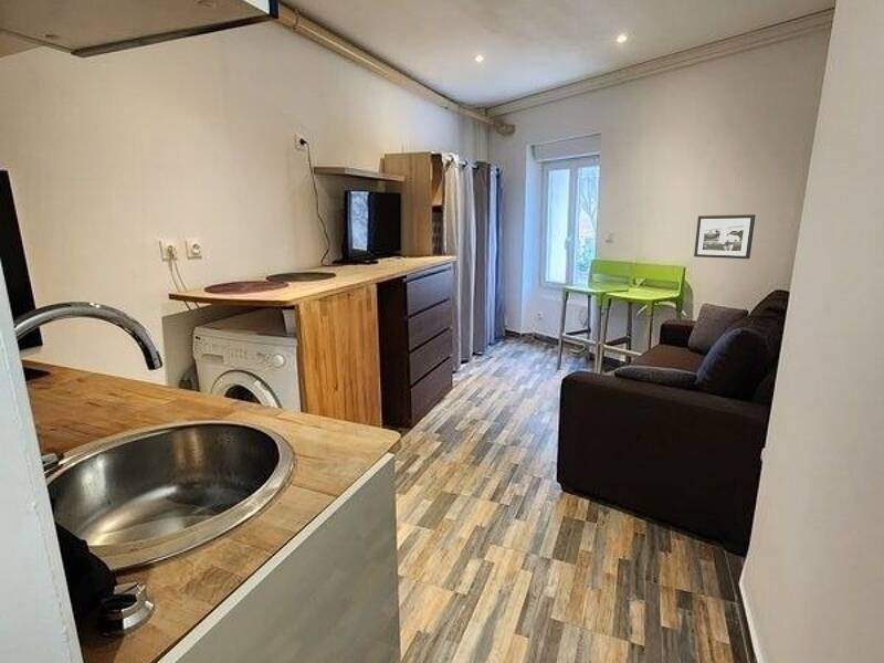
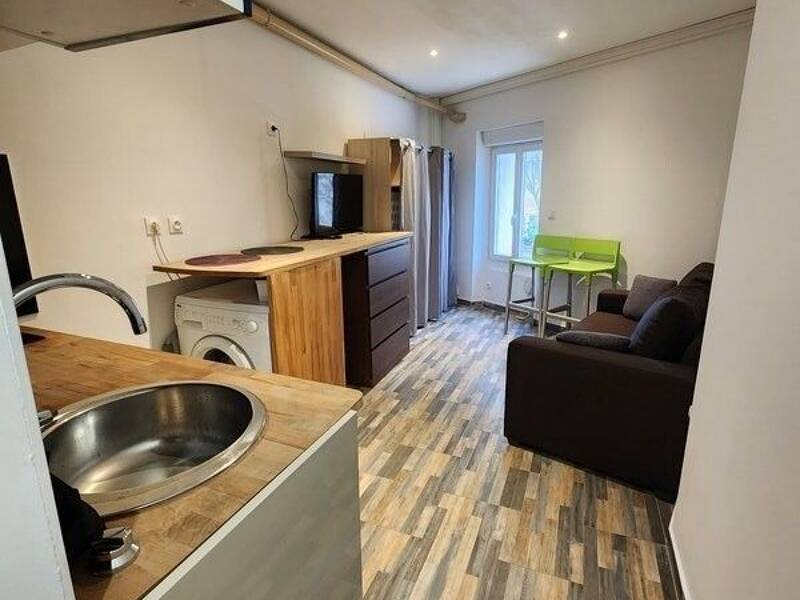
- picture frame (723, 236)
